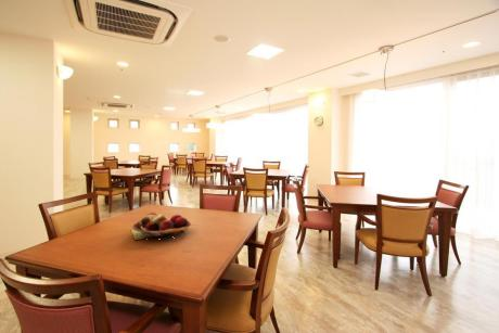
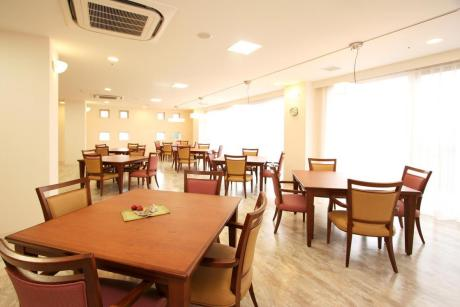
- fruit basket (162, 223)
